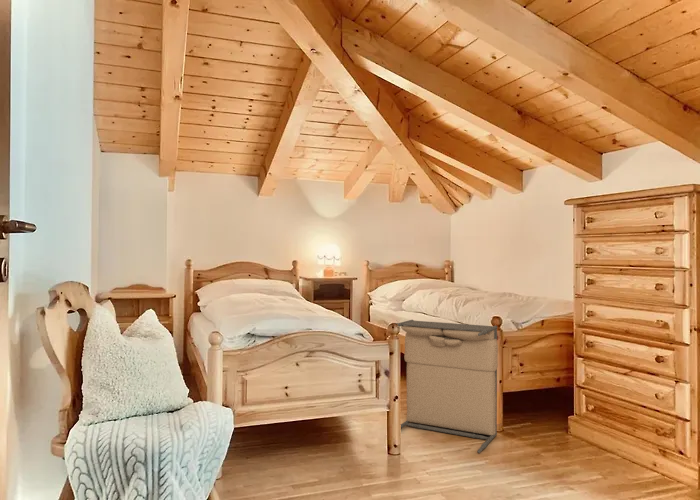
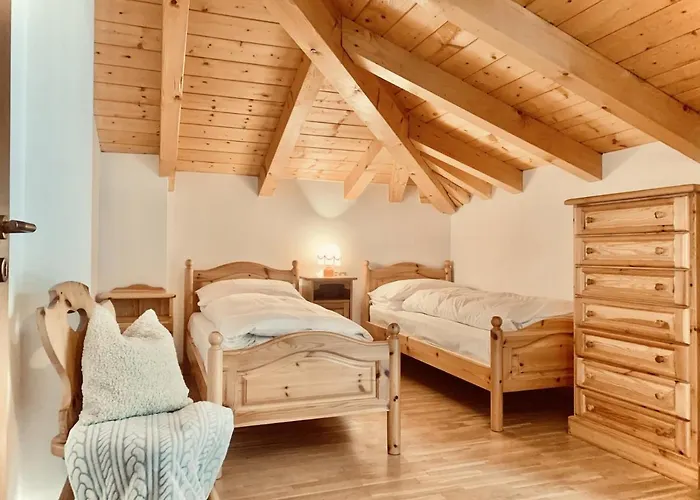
- laundry hamper (442, 380)
